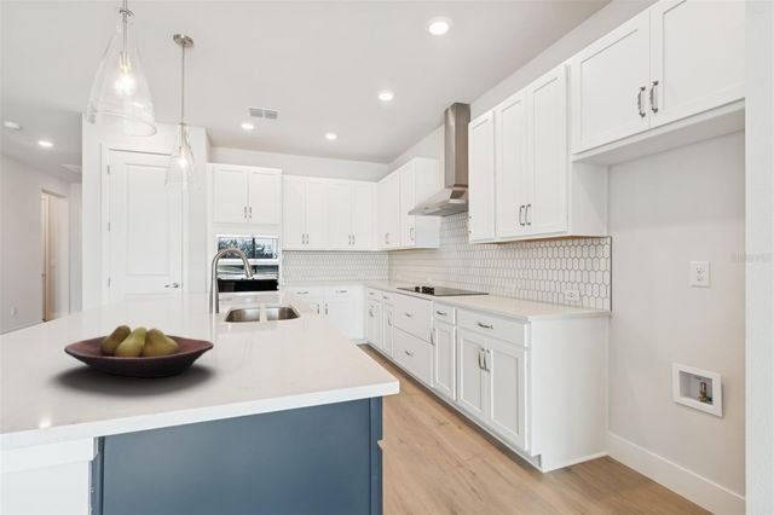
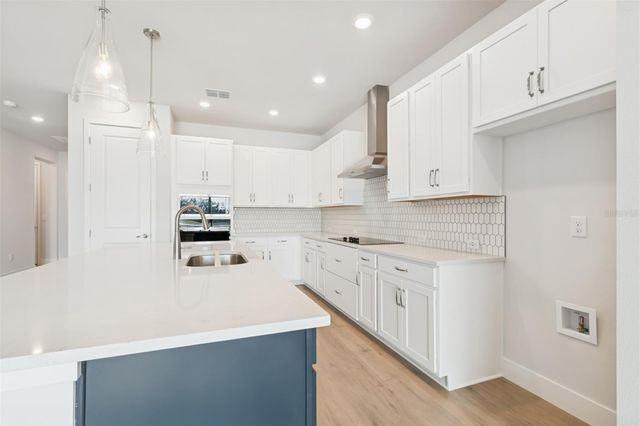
- fruit bowl (140, 346)
